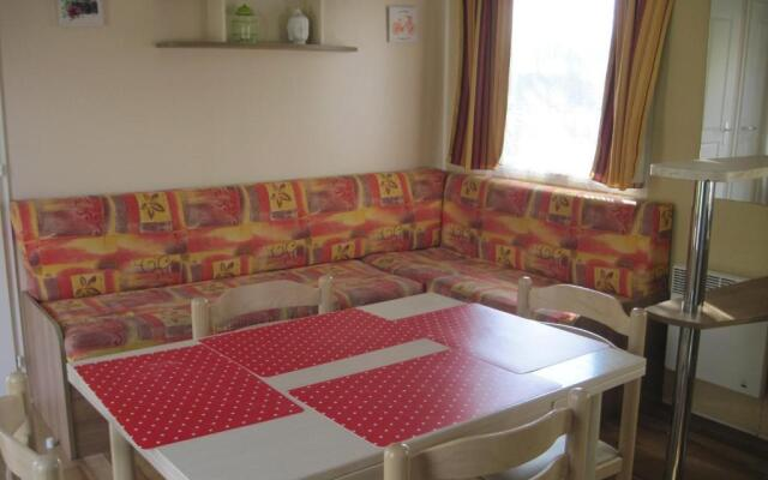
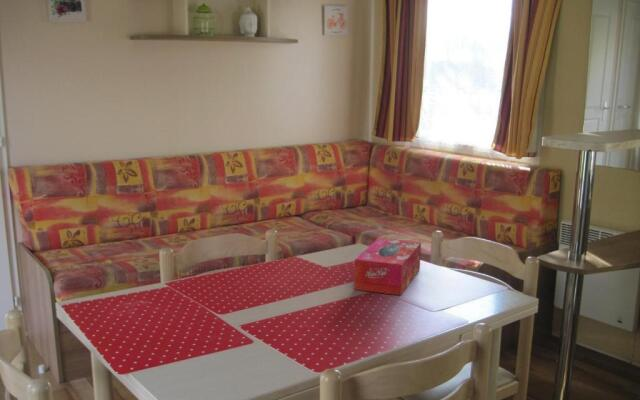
+ tissue box (389, 264)
